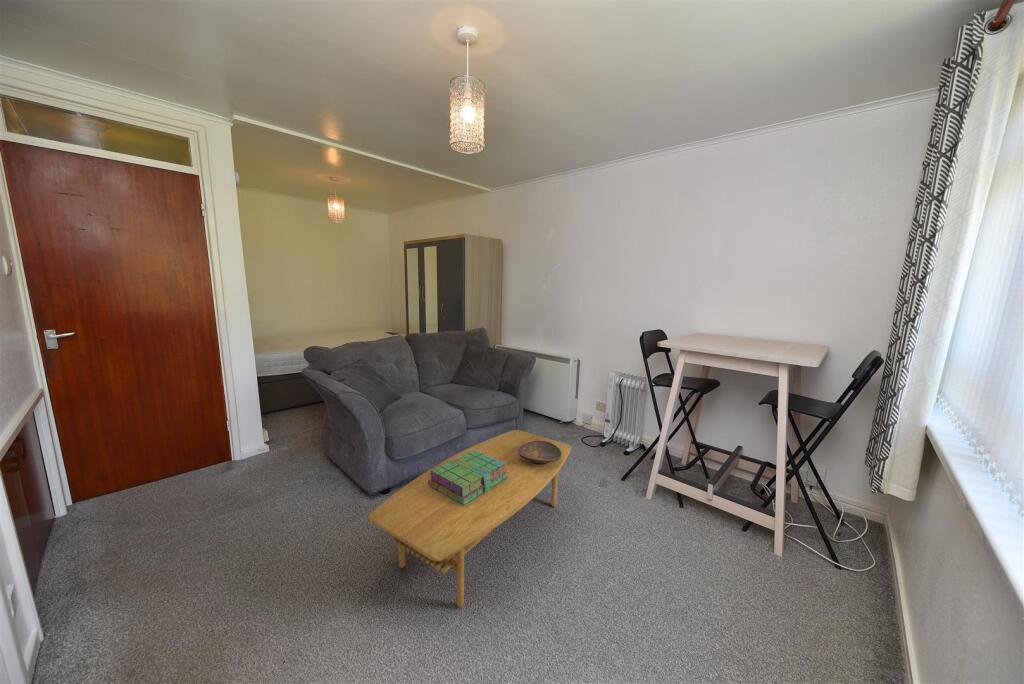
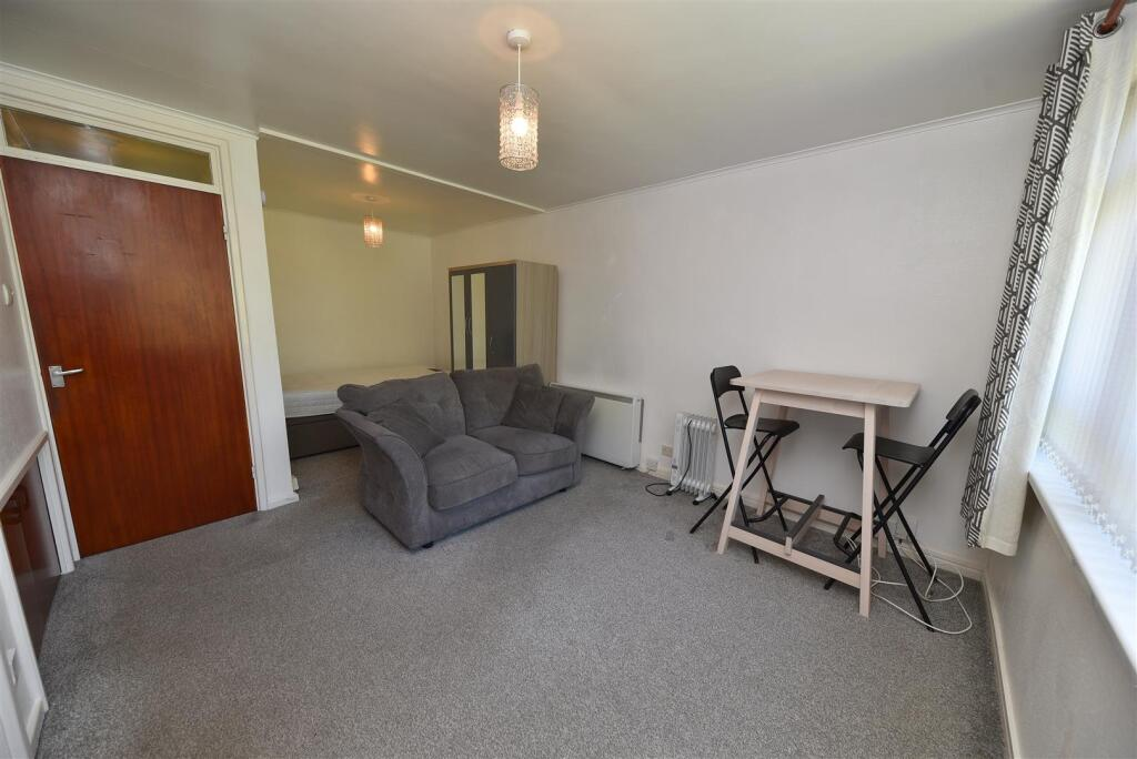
- stack of books (468, 473)
- coffee table (488, 503)
- decorative bowl (539, 454)
